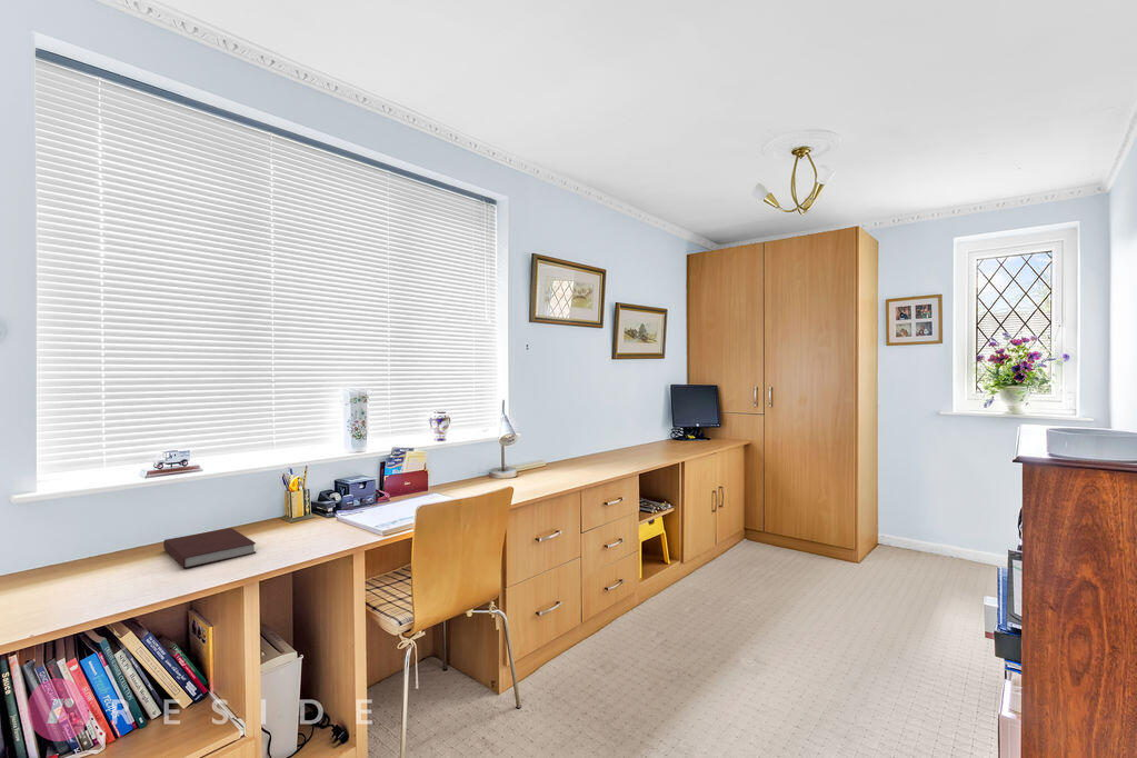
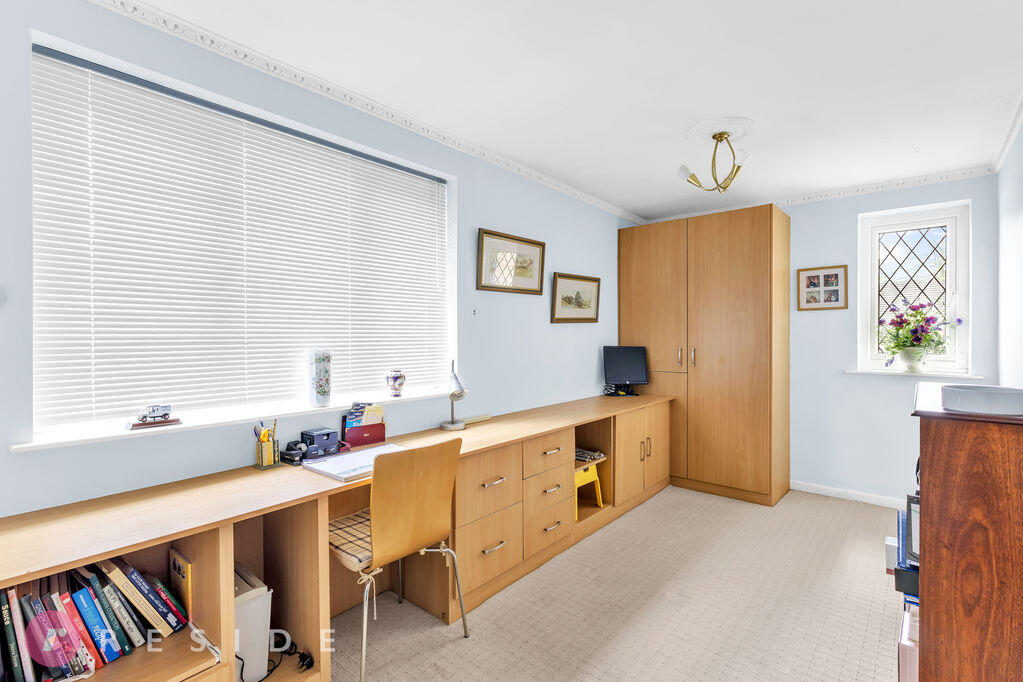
- notebook (209, 546)
